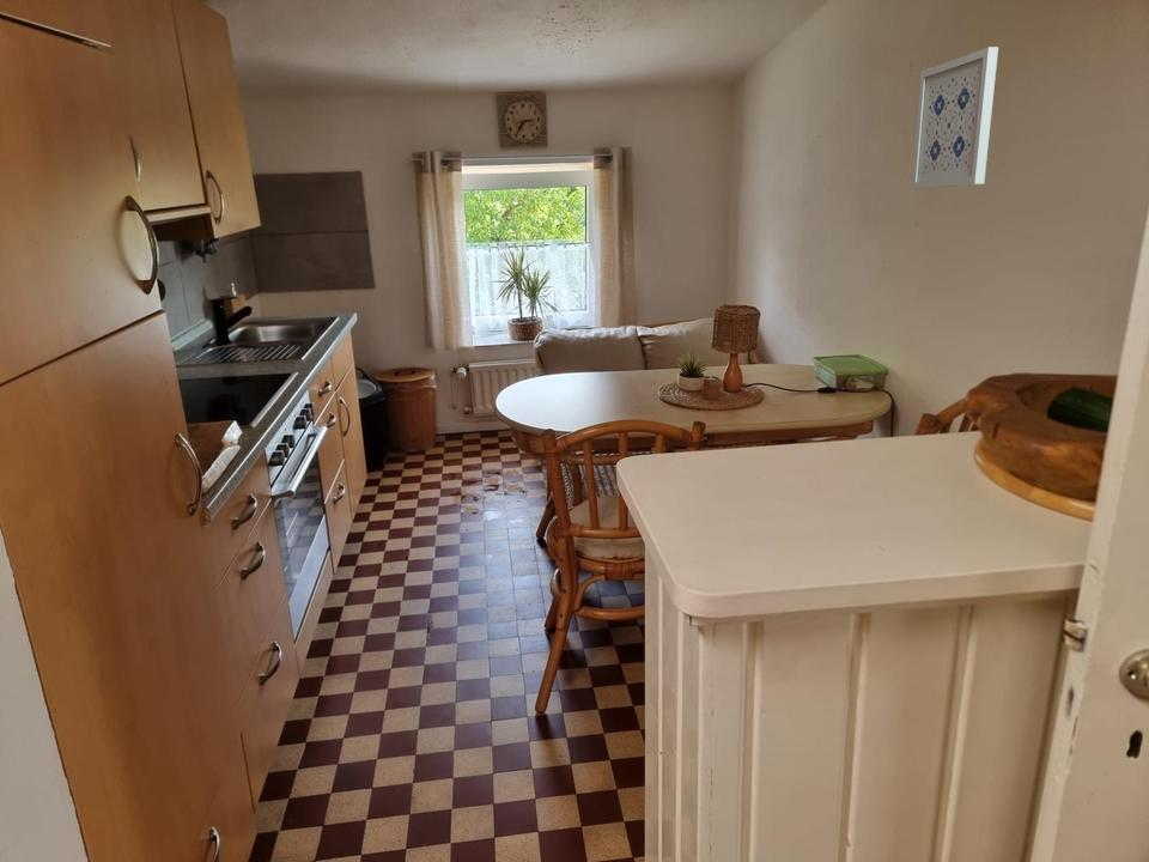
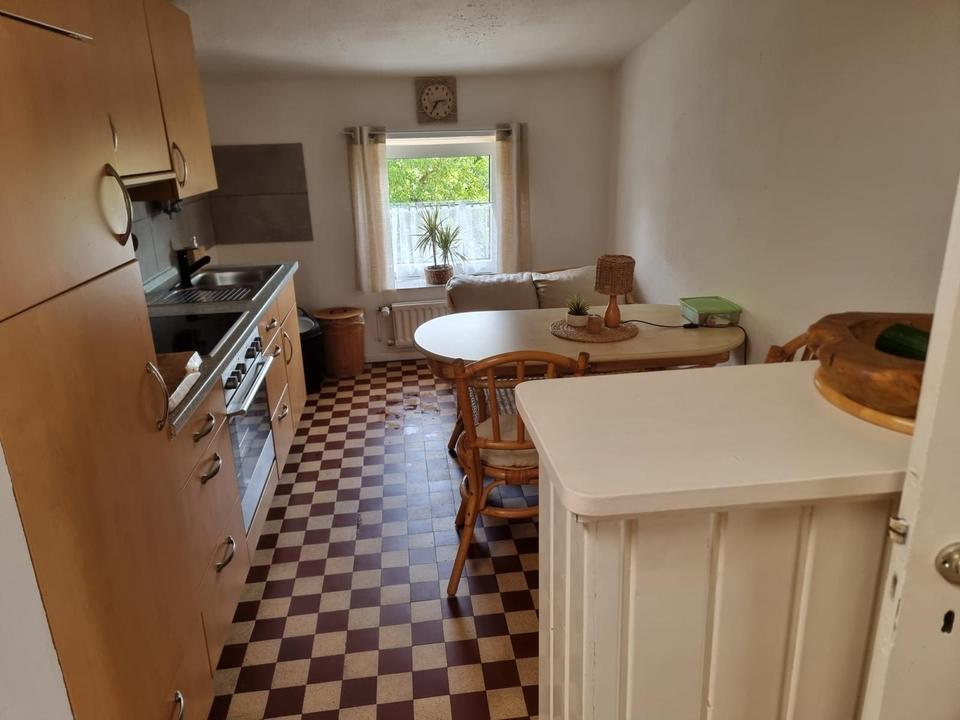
- wall art (950, 125)
